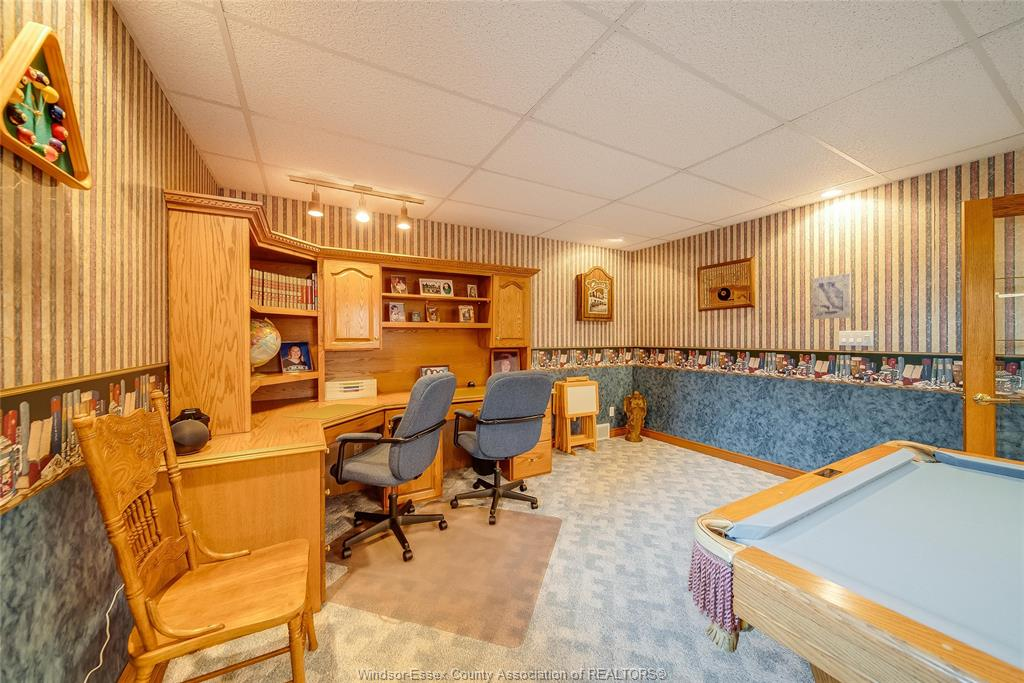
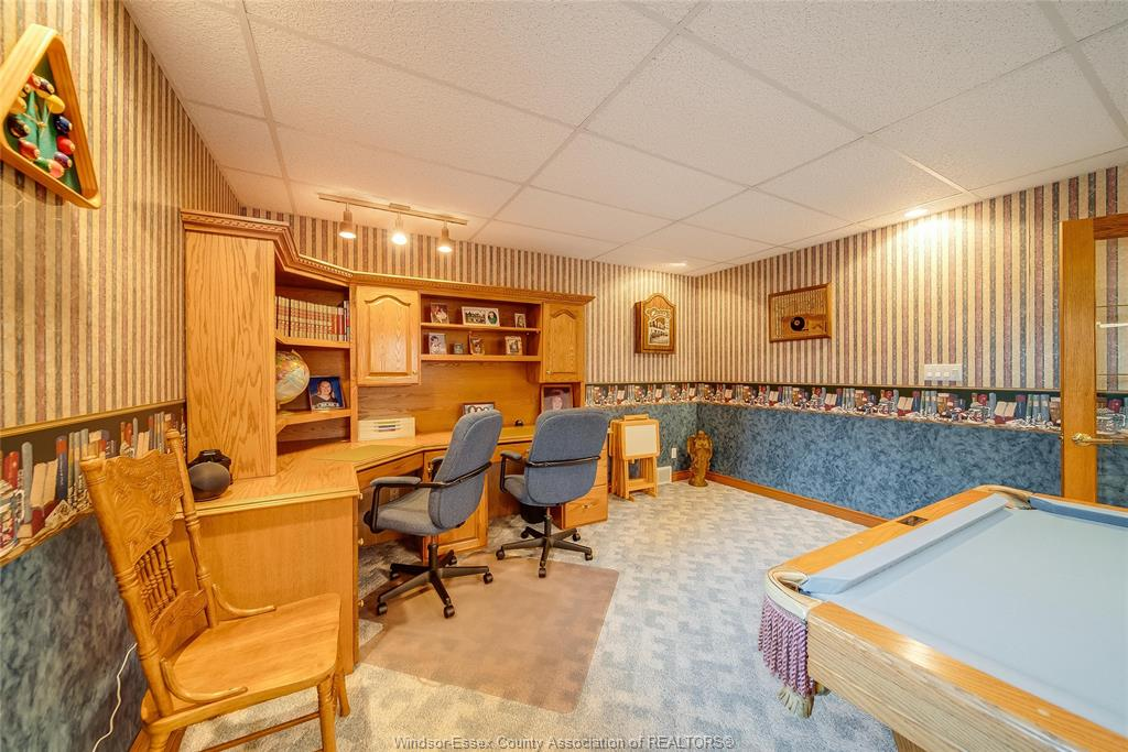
- wall art (831, 297)
